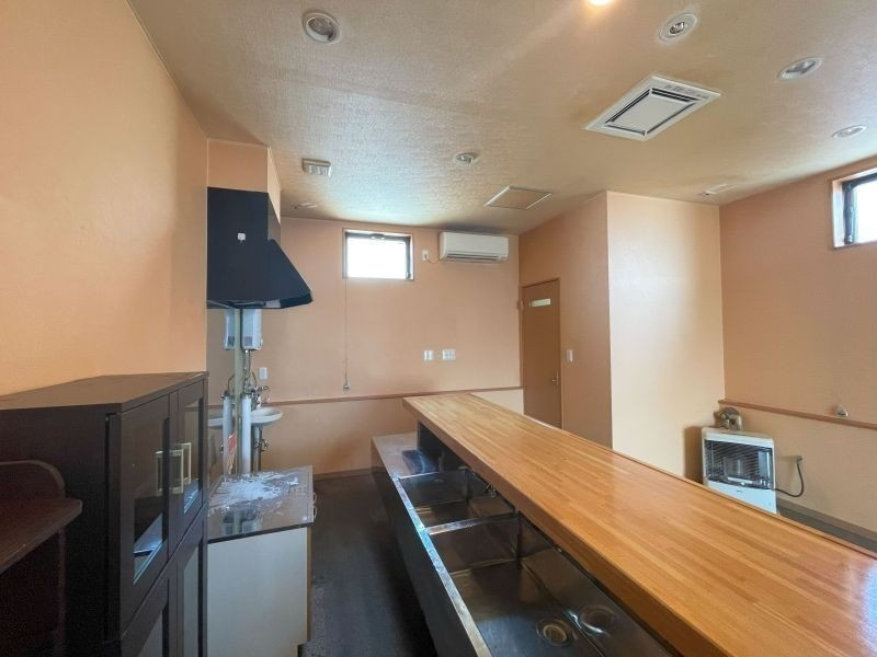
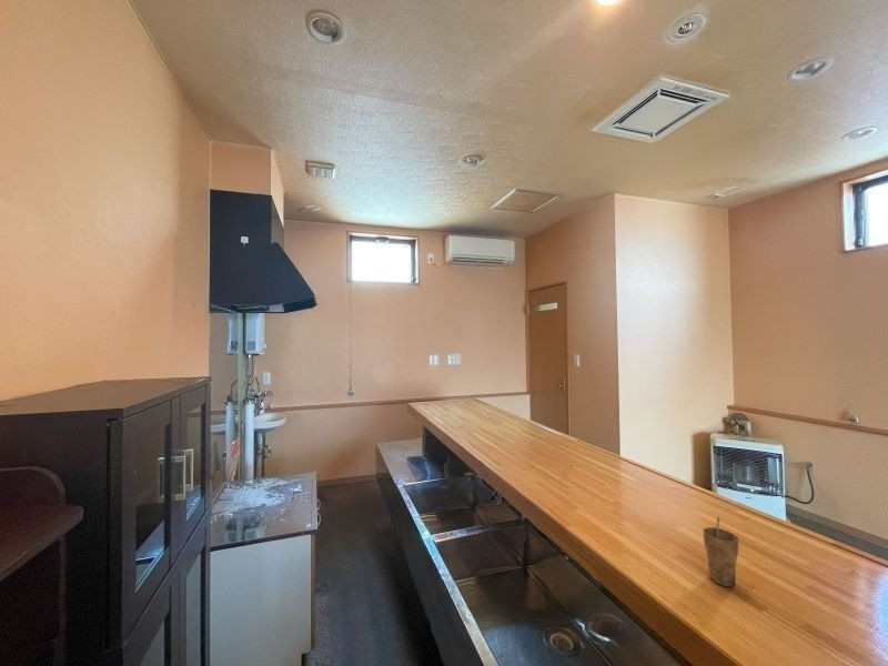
+ cup (720, 551)
